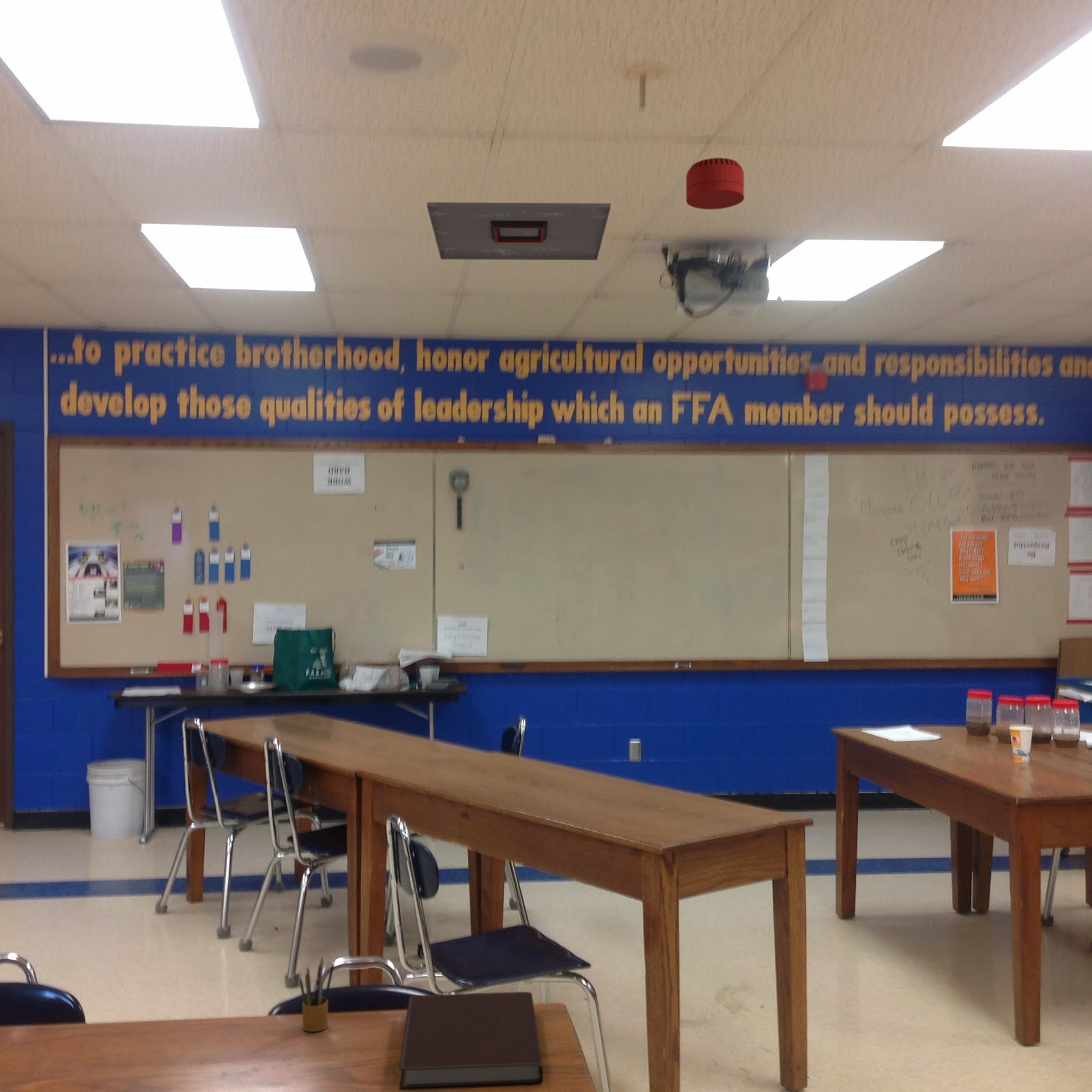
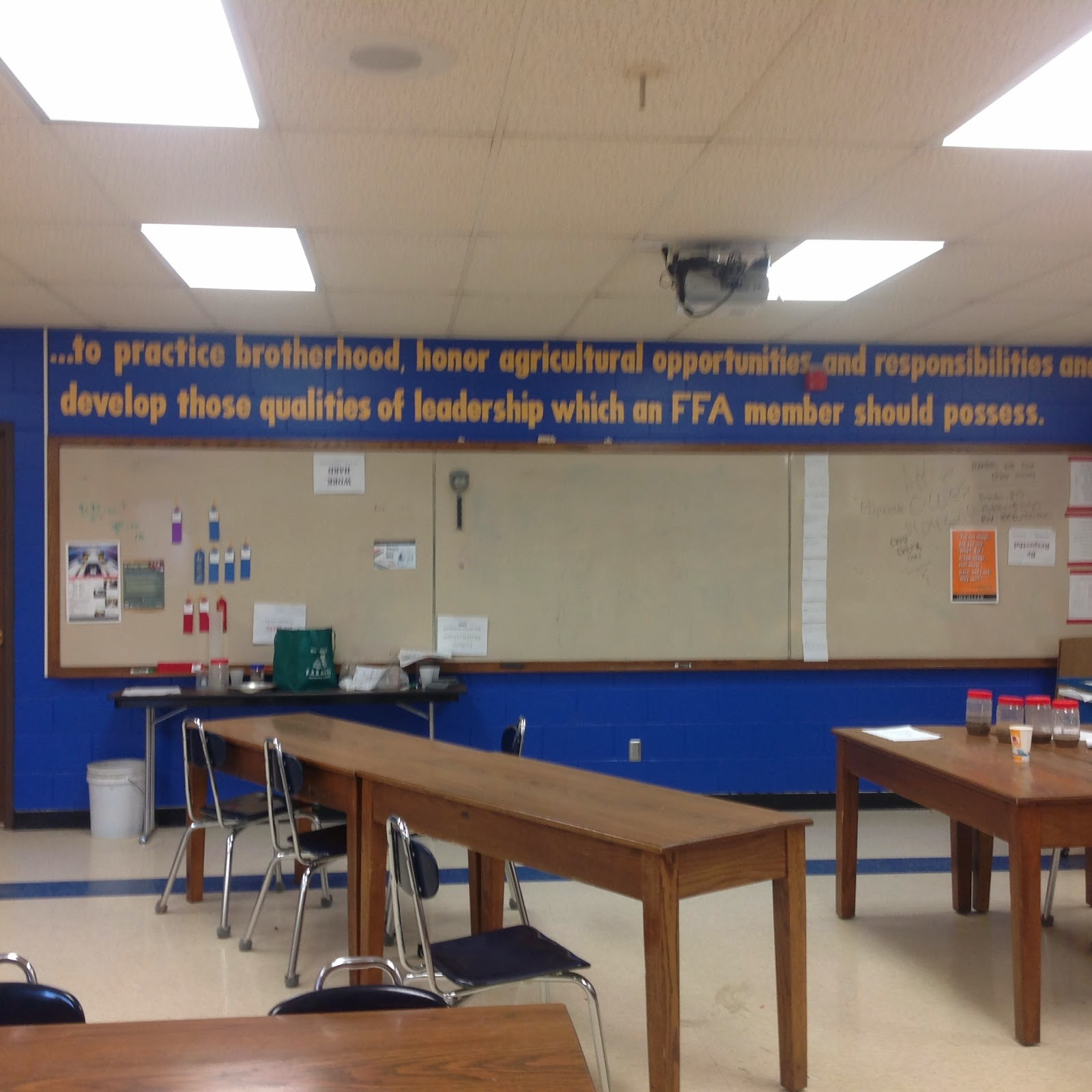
- ceiling vent (519, 232)
- notebook (471, 1037)
- smoke detector (715, 183)
- pencil box (316, 996)
